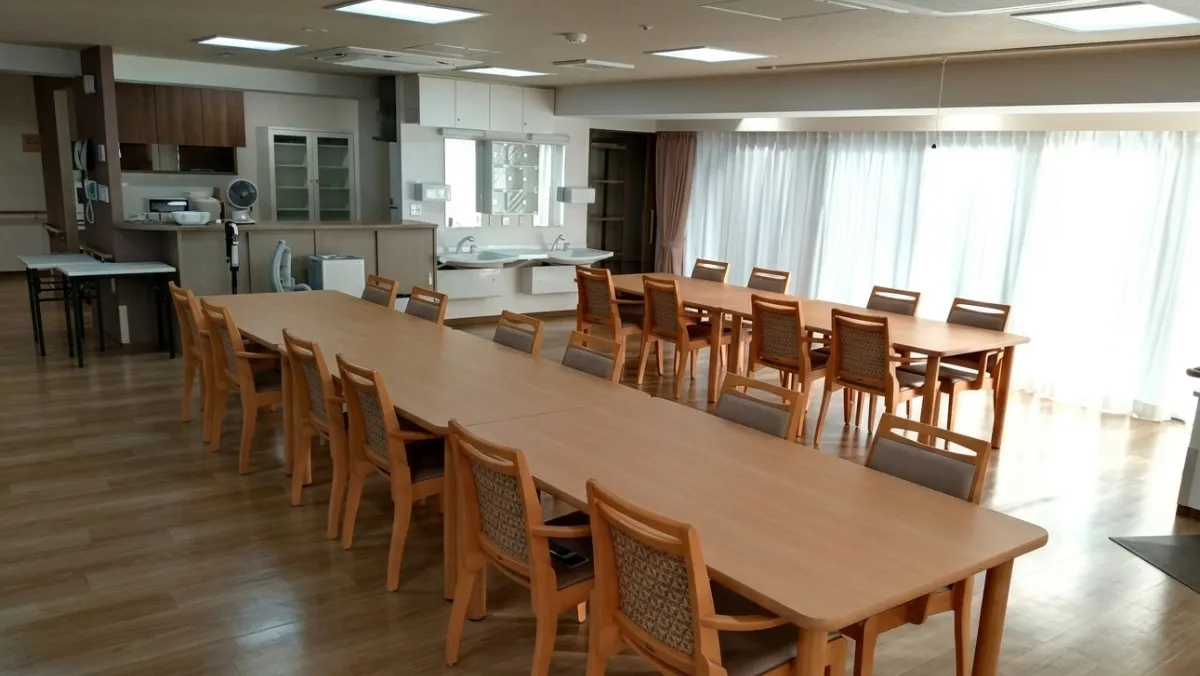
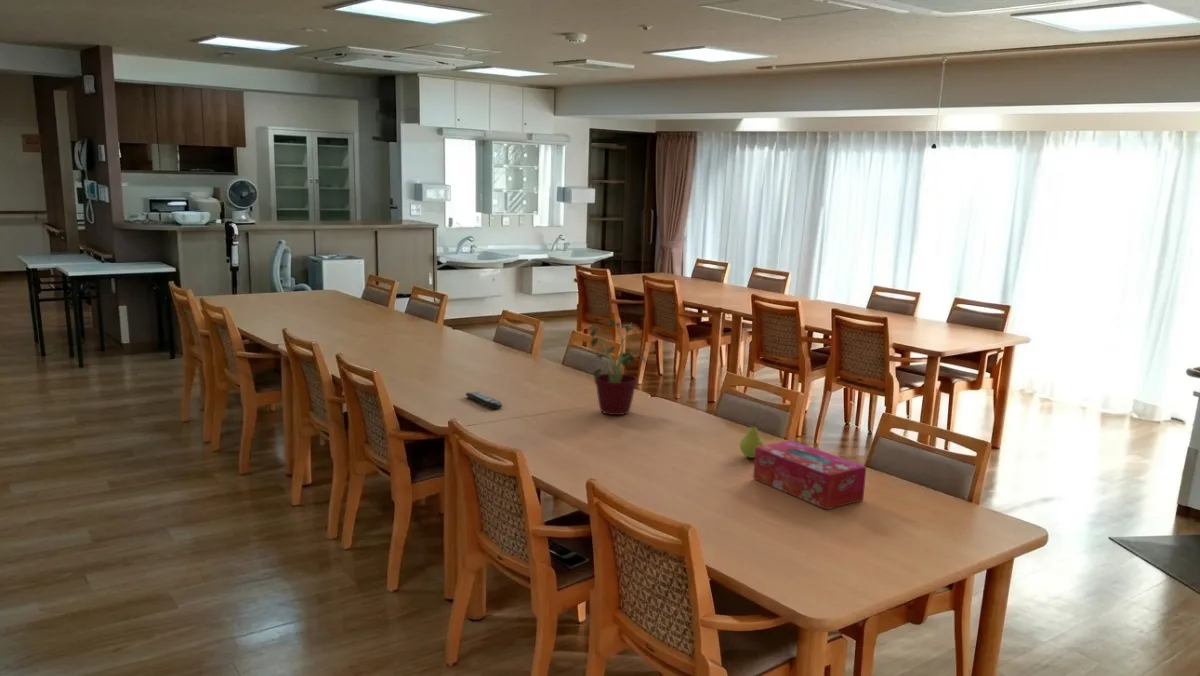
+ tissue box (807, 472)
+ potted plant (609, 362)
+ fruit (752, 439)
+ remote control (483, 399)
